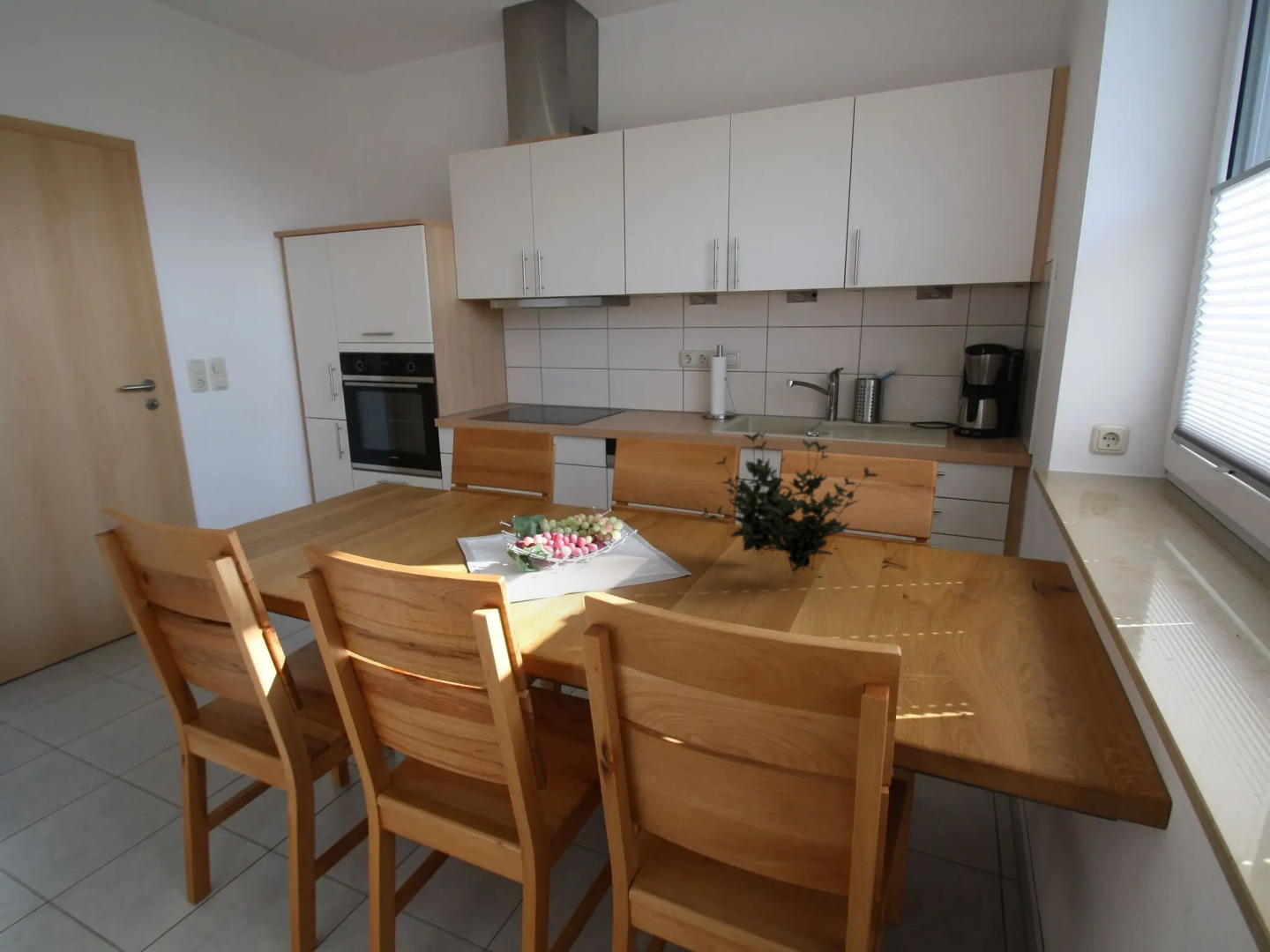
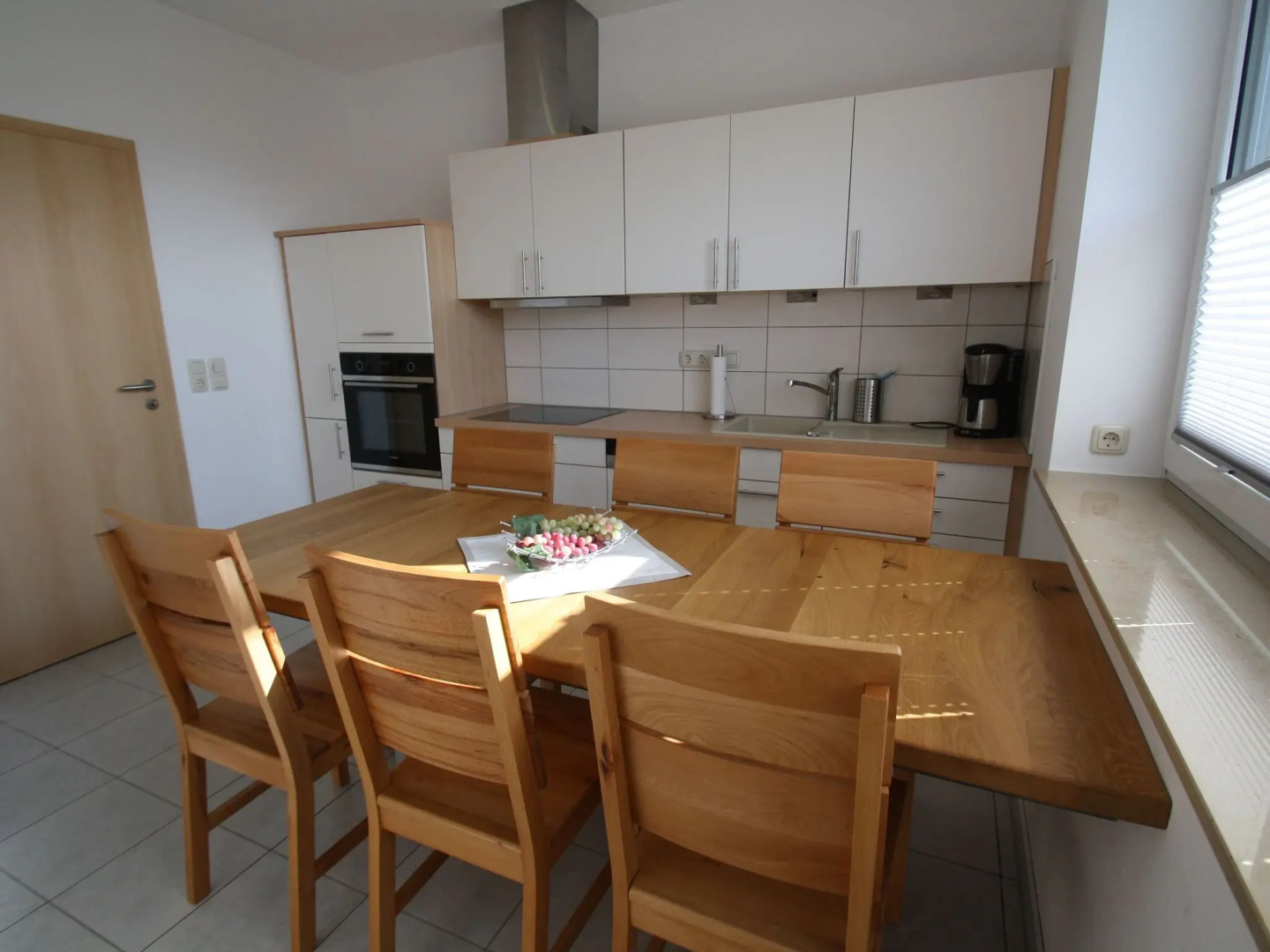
- plant (782, 503)
